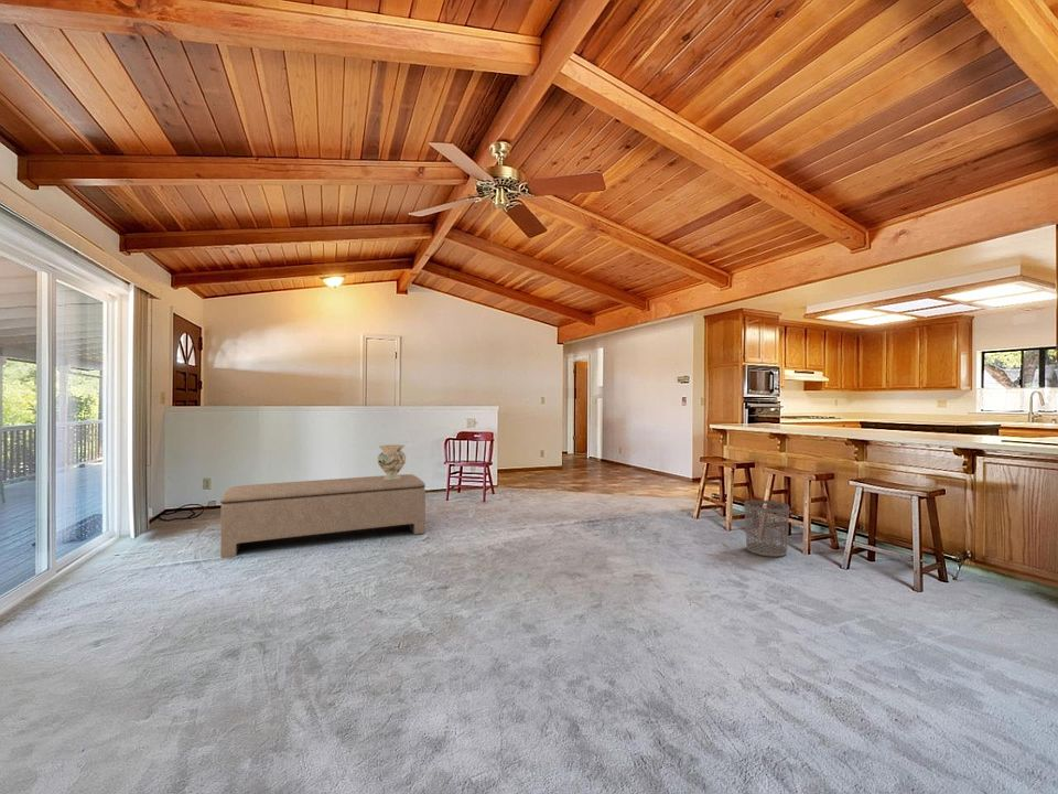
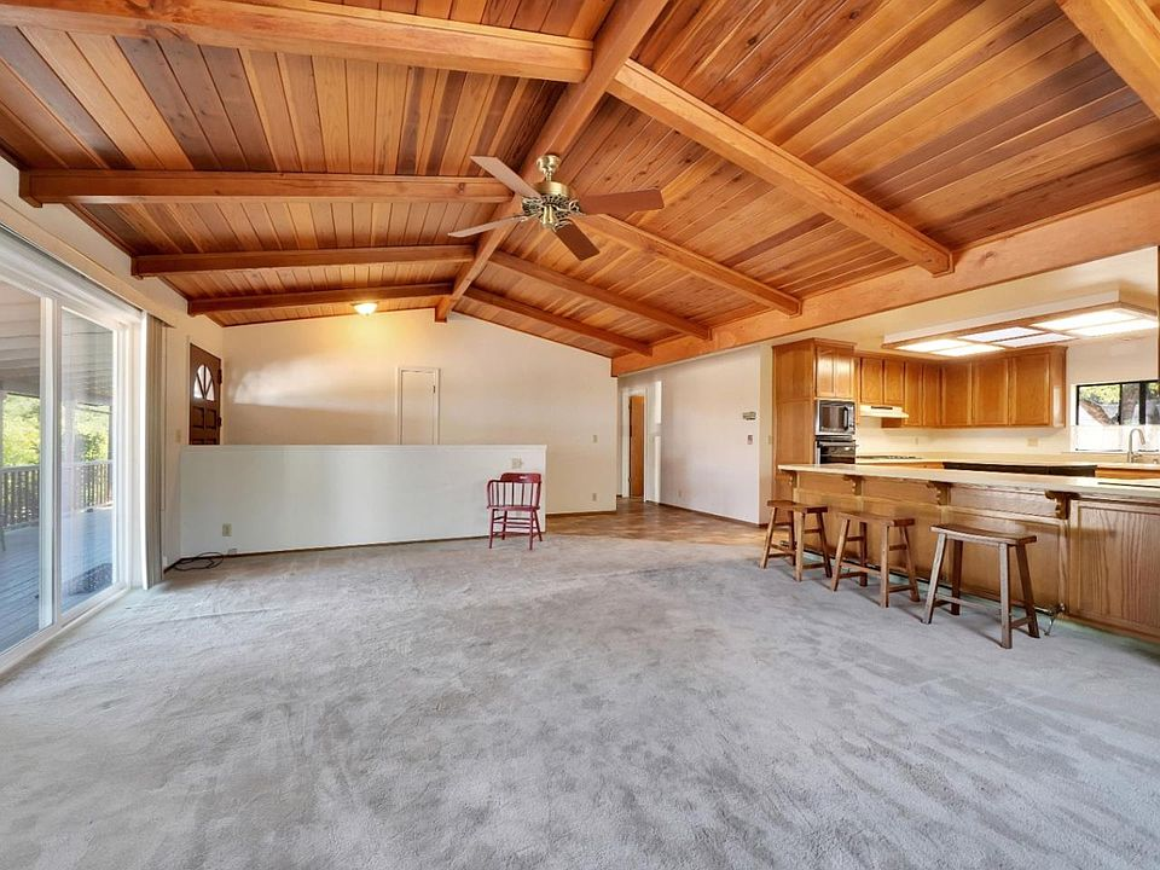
- bench (330, 509)
- waste bin (766, 527)
- decorative vase (391, 462)
